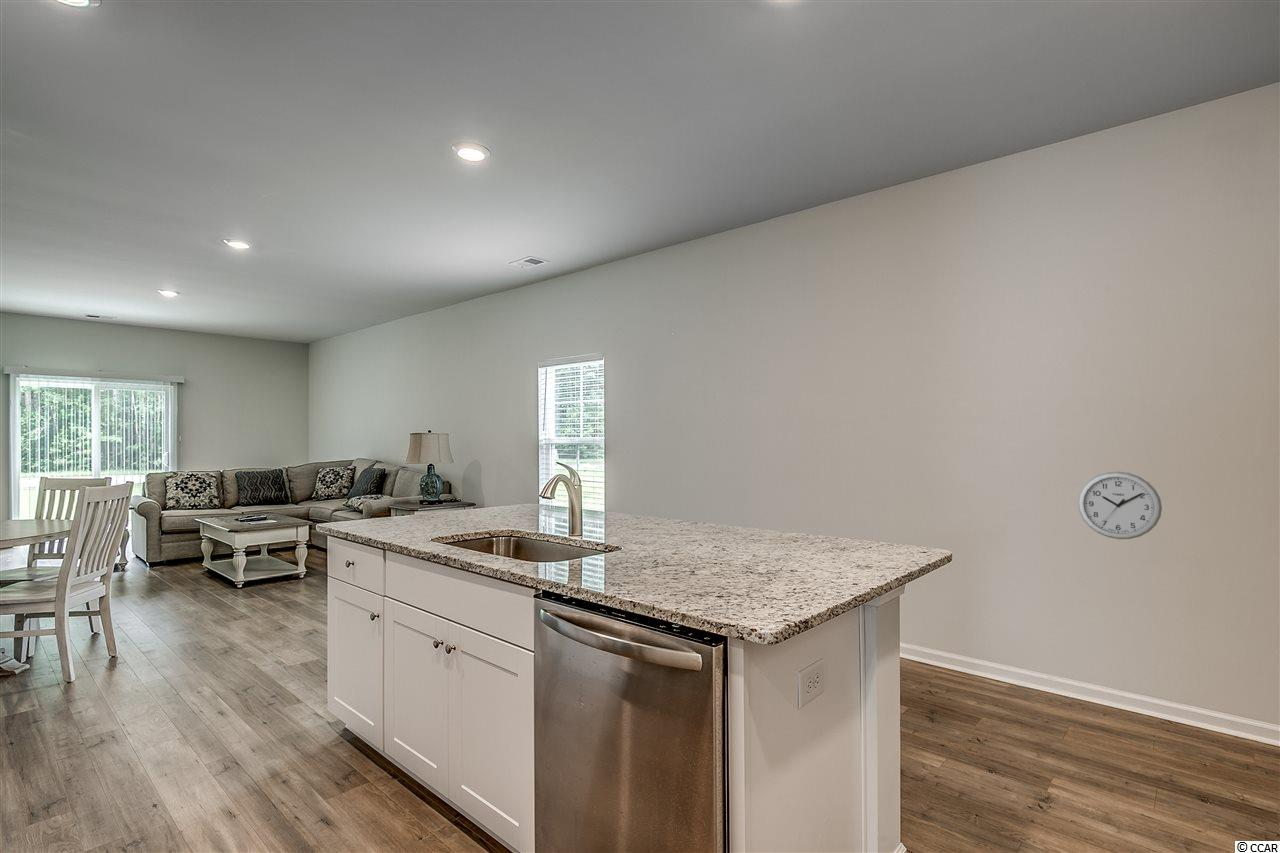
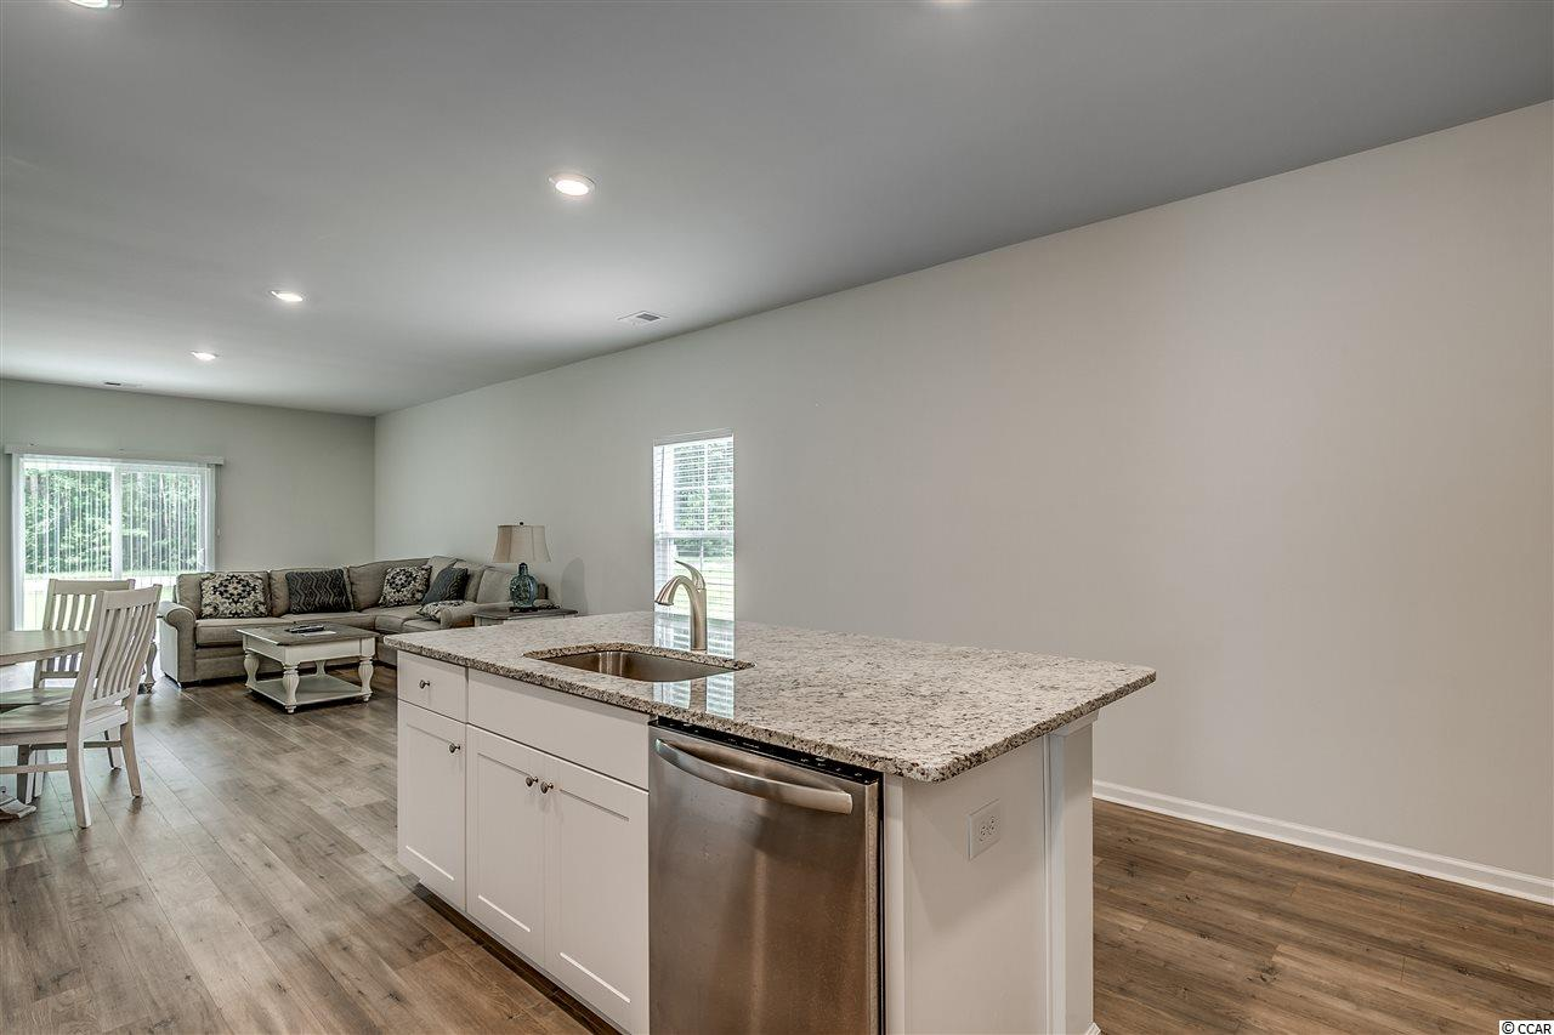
- wall clock (1118, 505)
